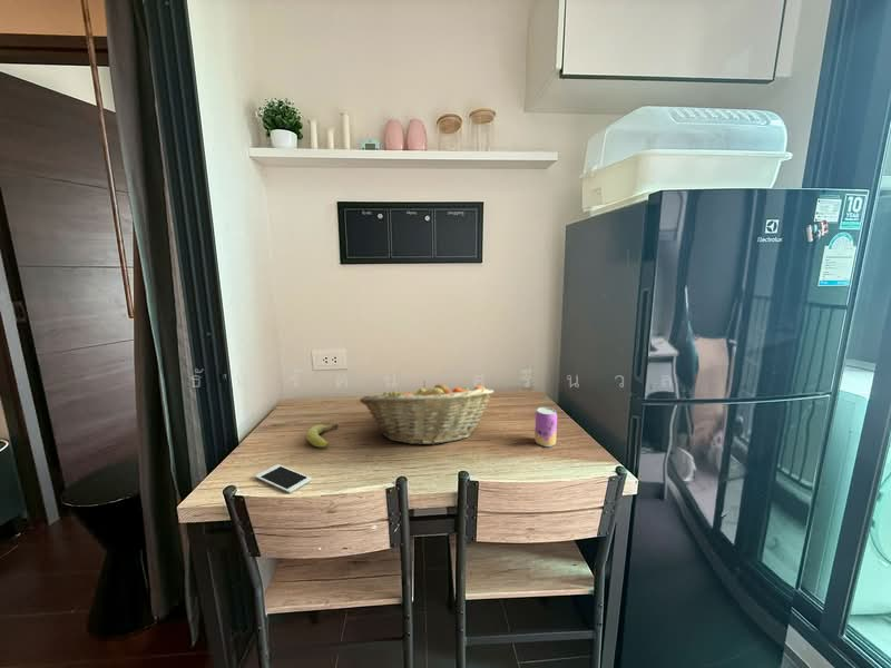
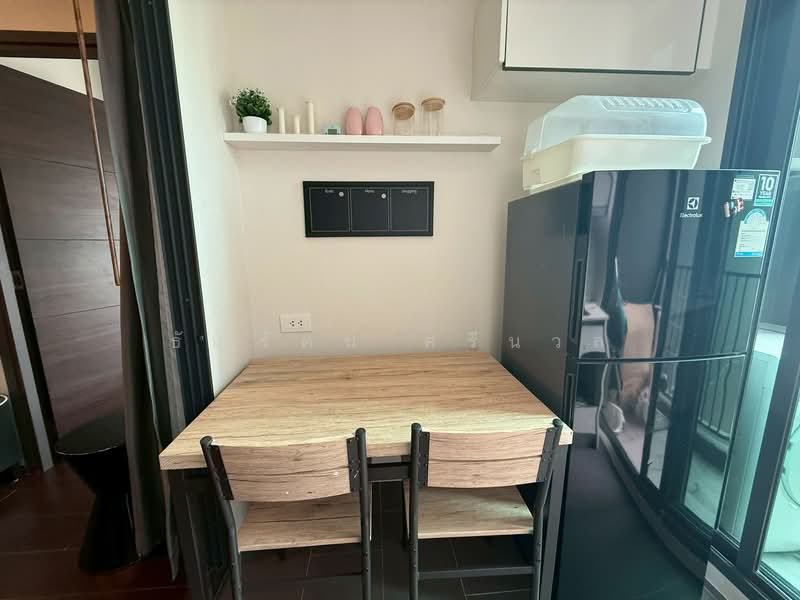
- beer can (546, 426)
- fruit basket (428, 405)
- fruit (321, 432)
- cell phone (283, 478)
